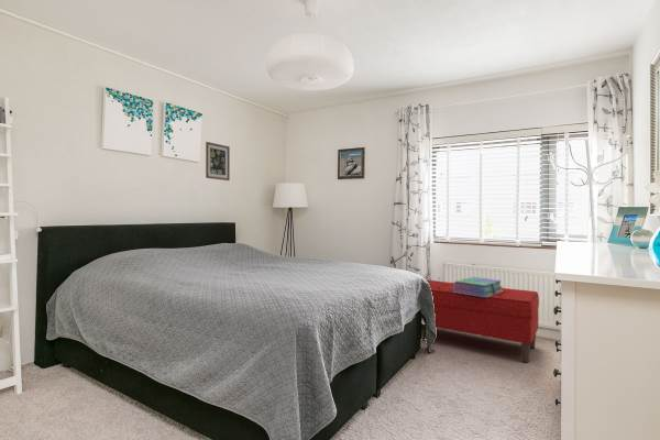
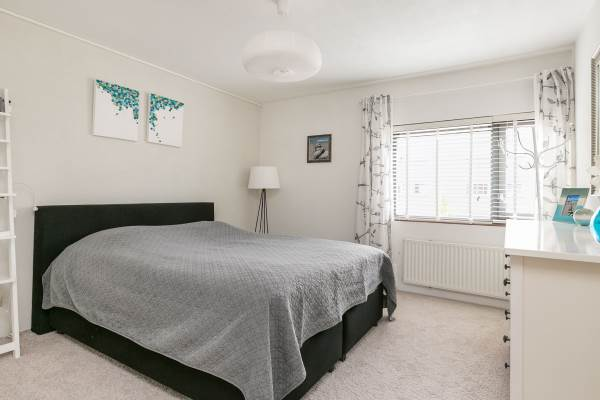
- wall art (218, 162)
- bench (471, 316)
- stack of books (477, 286)
